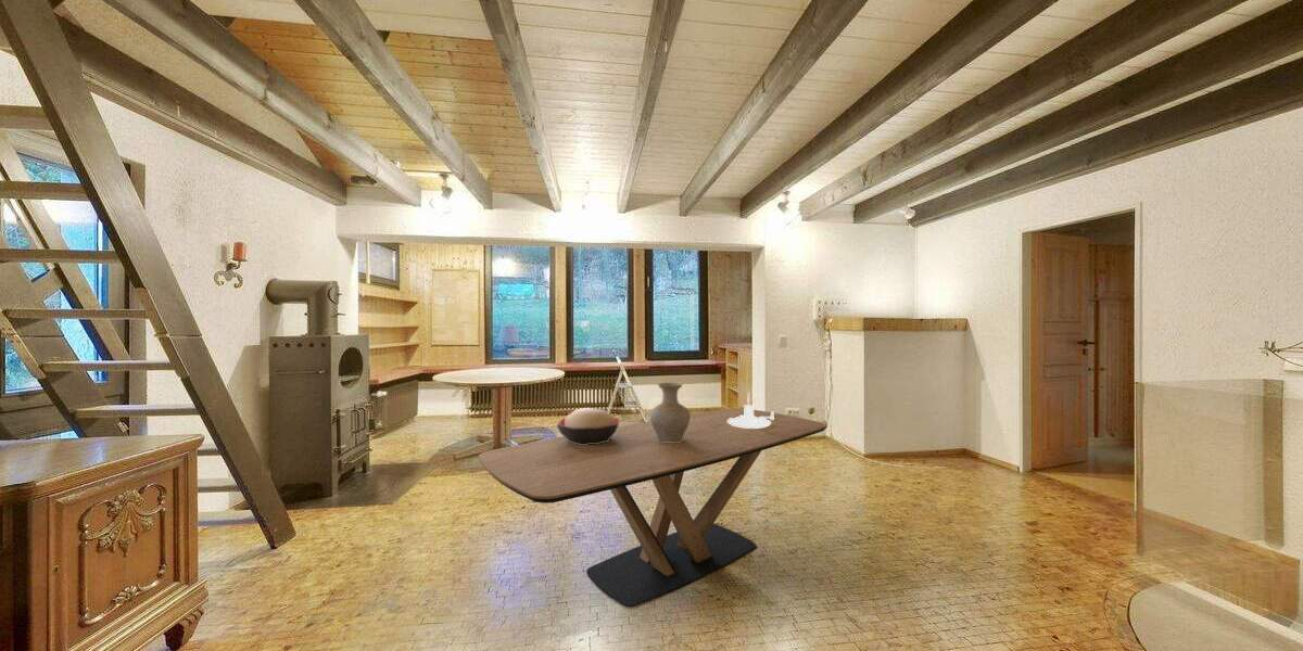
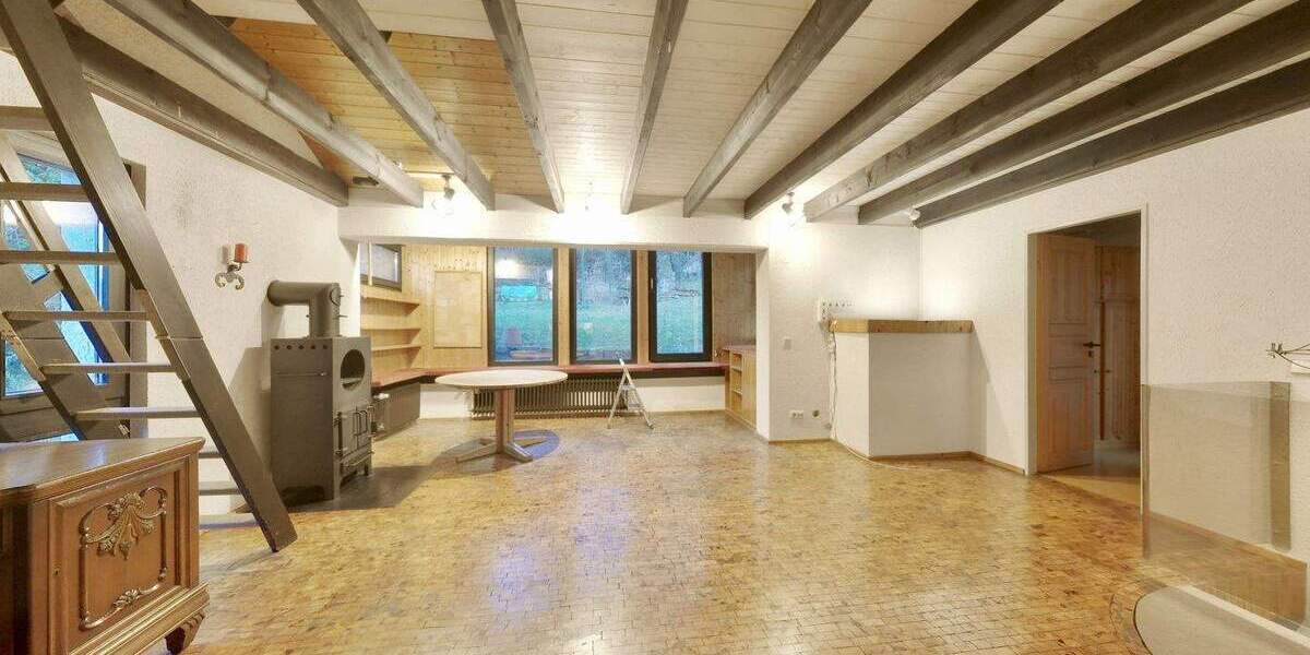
- dining table (675, 497)
- candlestick (750, 407)
- vase (670, 411)
- decorative bowl (589, 423)
